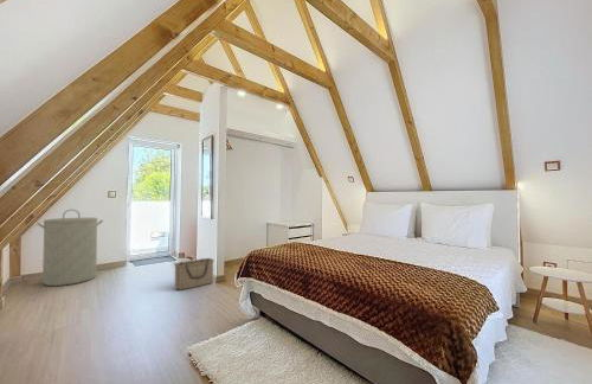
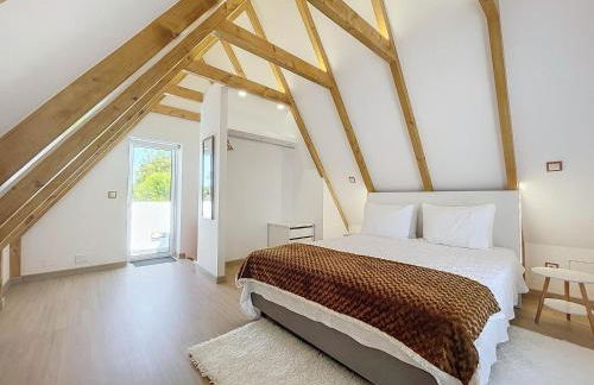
- laundry hamper (71, 244)
- basket (194, 273)
